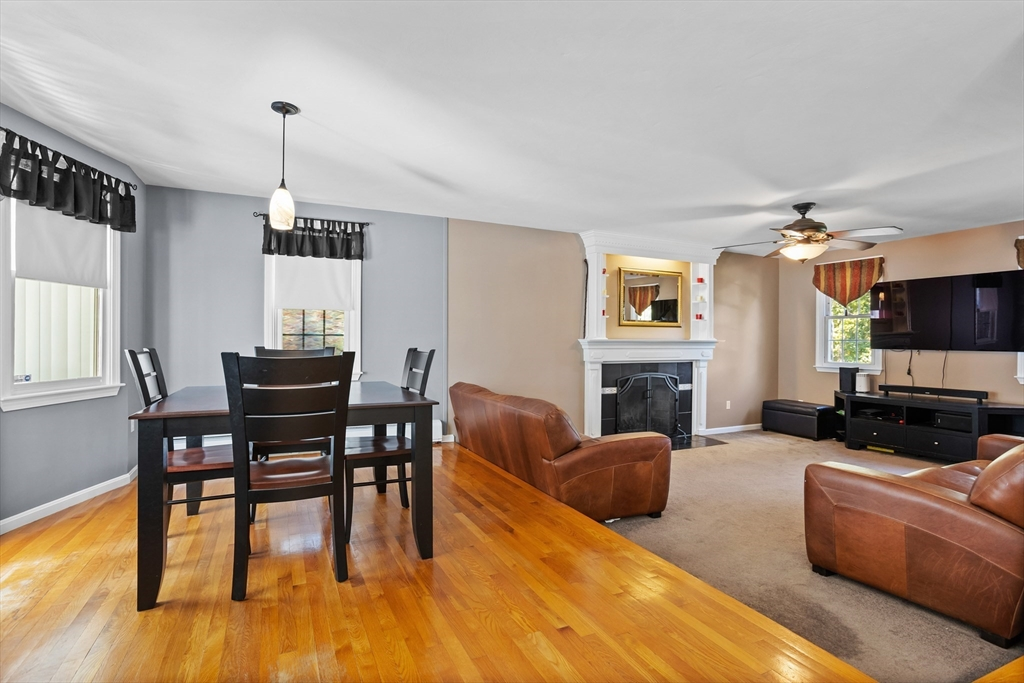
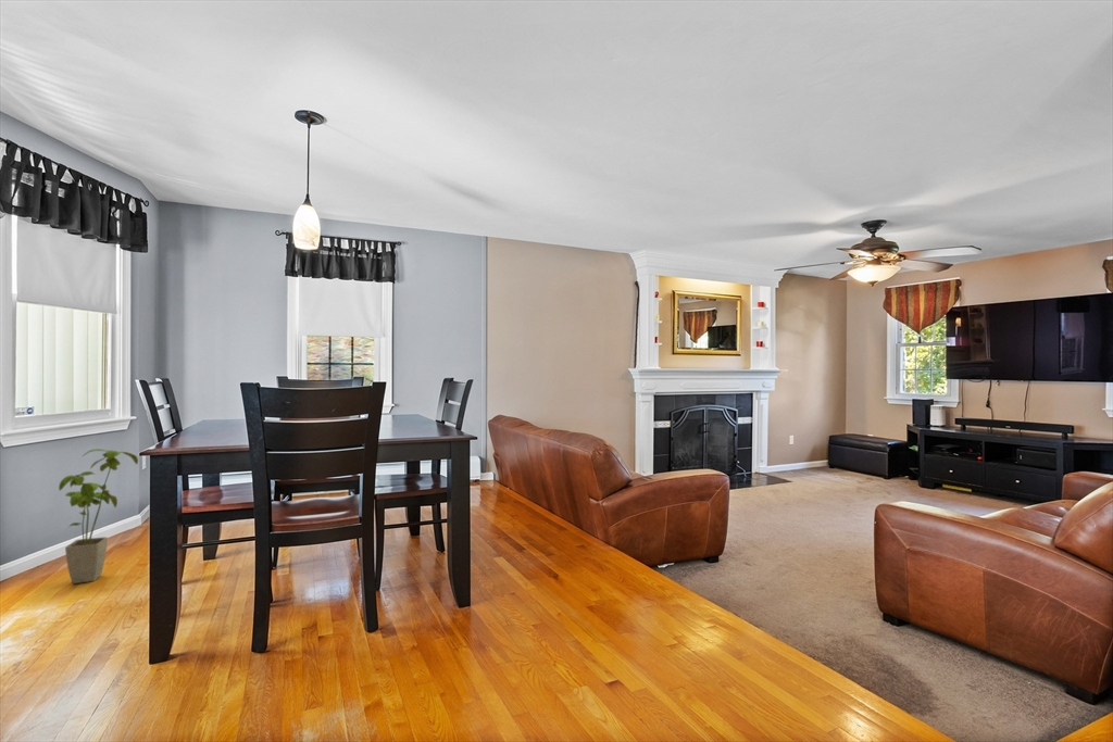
+ house plant (97, 512)
